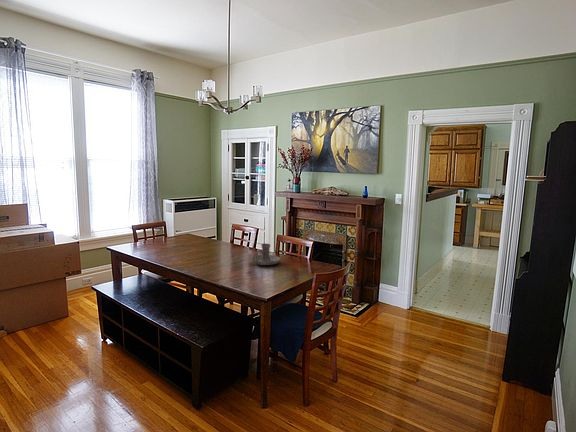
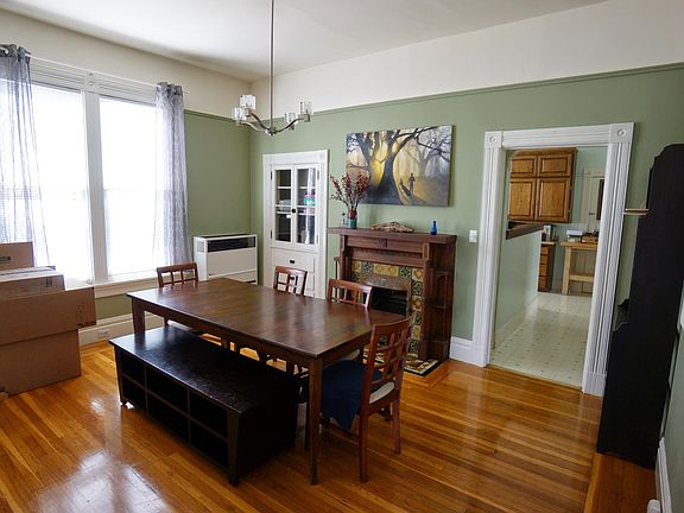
- candle holder (263, 254)
